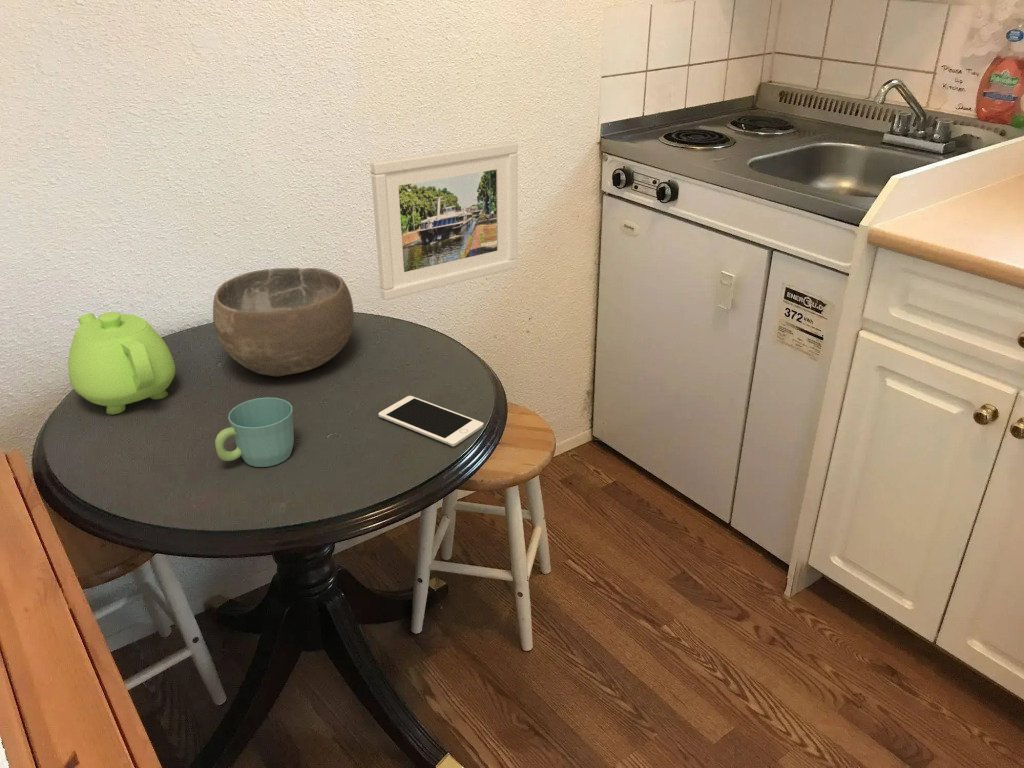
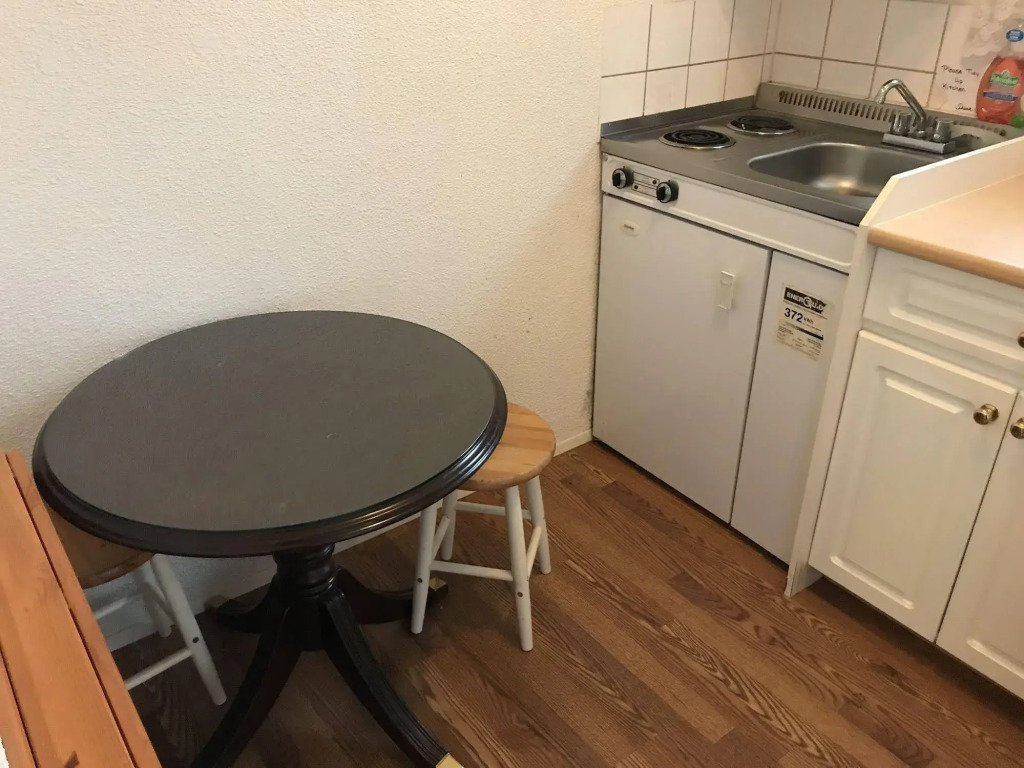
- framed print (449, 219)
- mug (255, 436)
- bowl (286, 325)
- cell phone (430, 419)
- teapot (117, 354)
